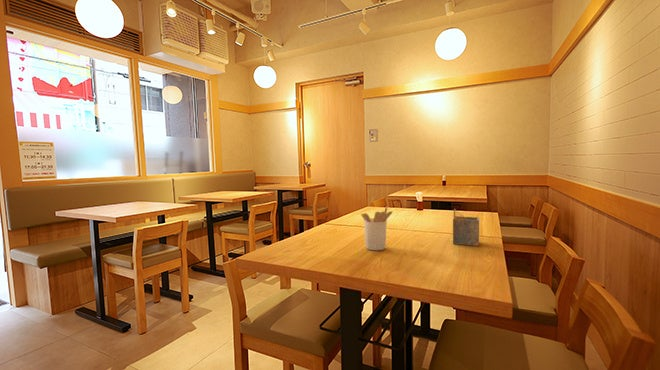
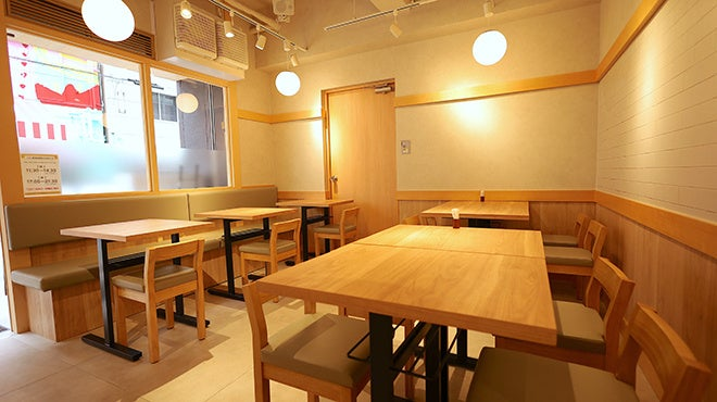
- utensil holder (378, 228)
- napkin holder (465, 226)
